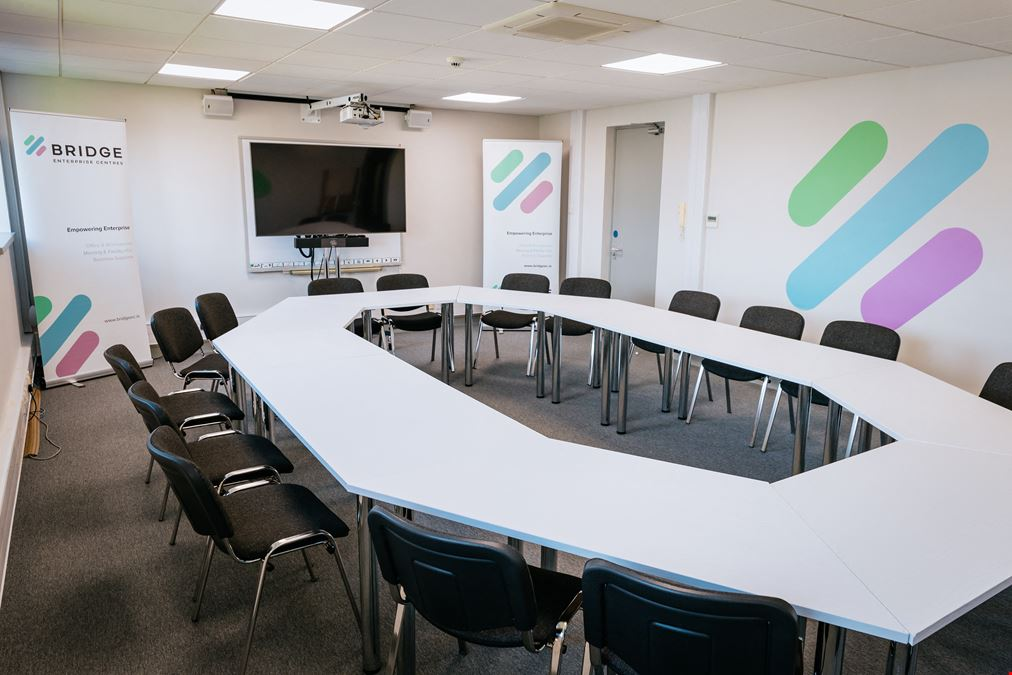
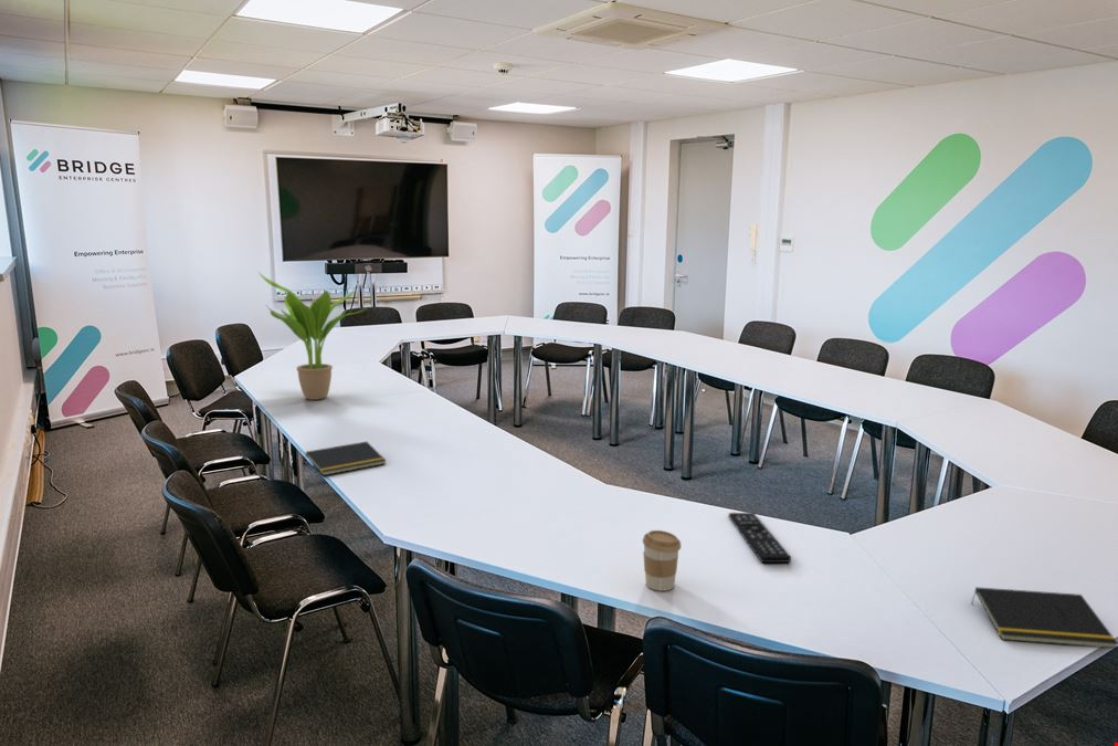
+ notepad (346, 458)
+ notepad (1042, 616)
+ remote control (757, 535)
+ potted plant (308, 337)
+ coffee cup (661, 559)
